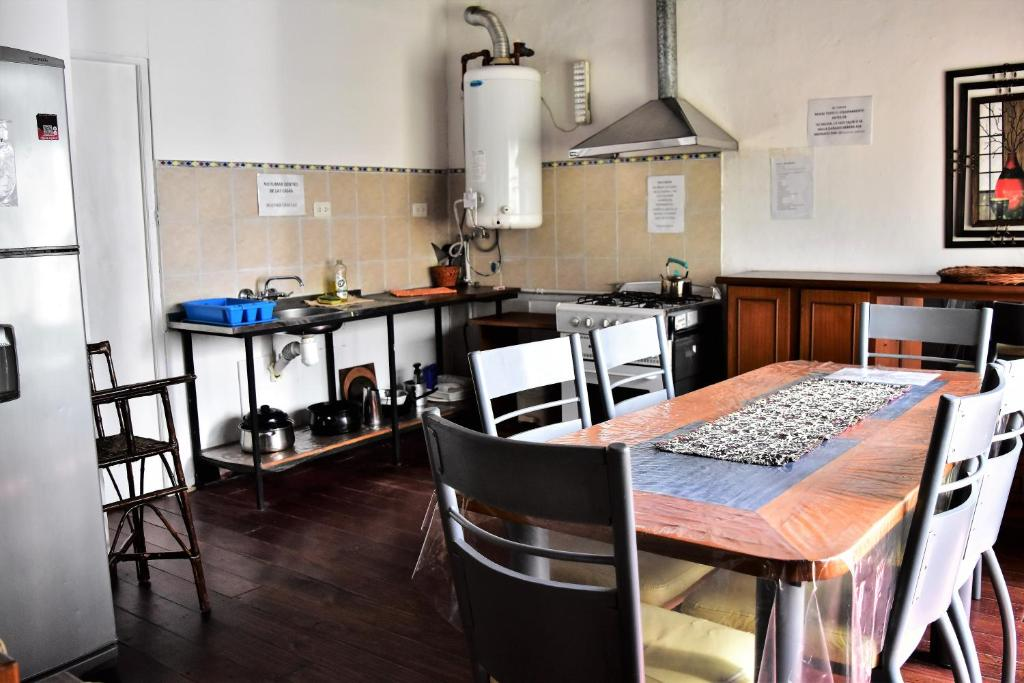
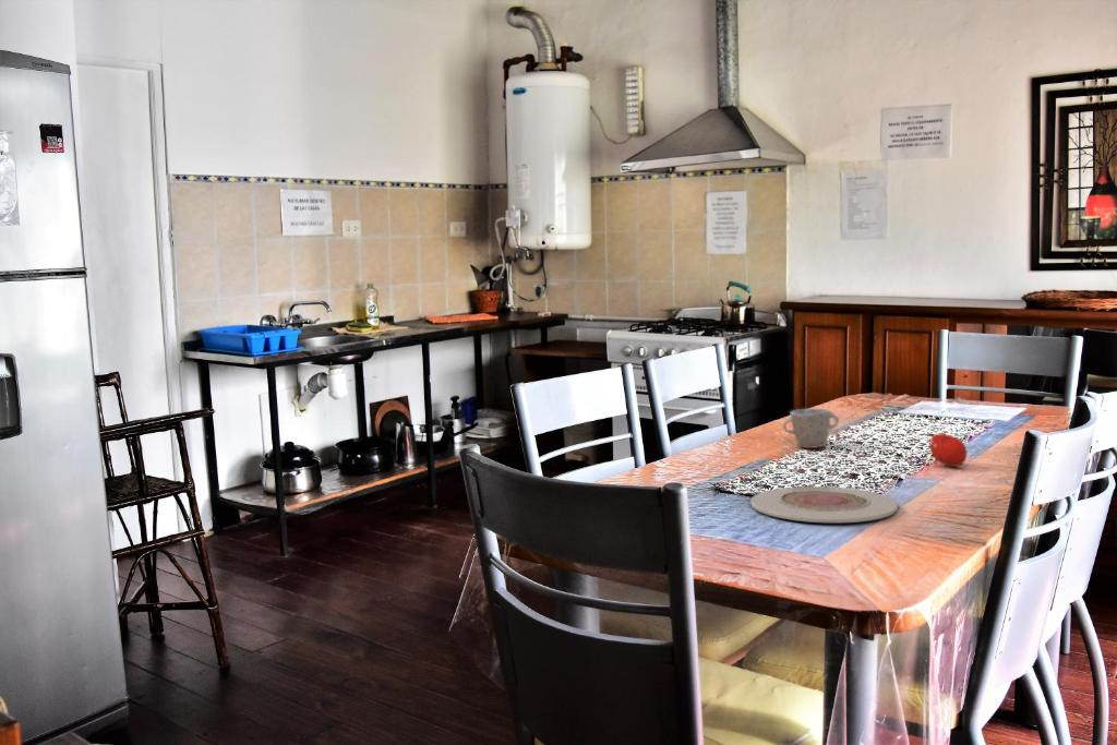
+ plate (822, 502)
+ fruit (948, 448)
+ mug (810, 428)
